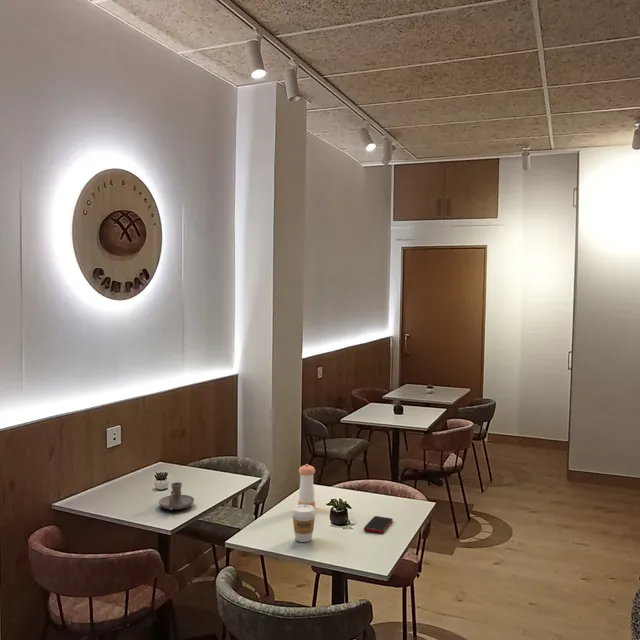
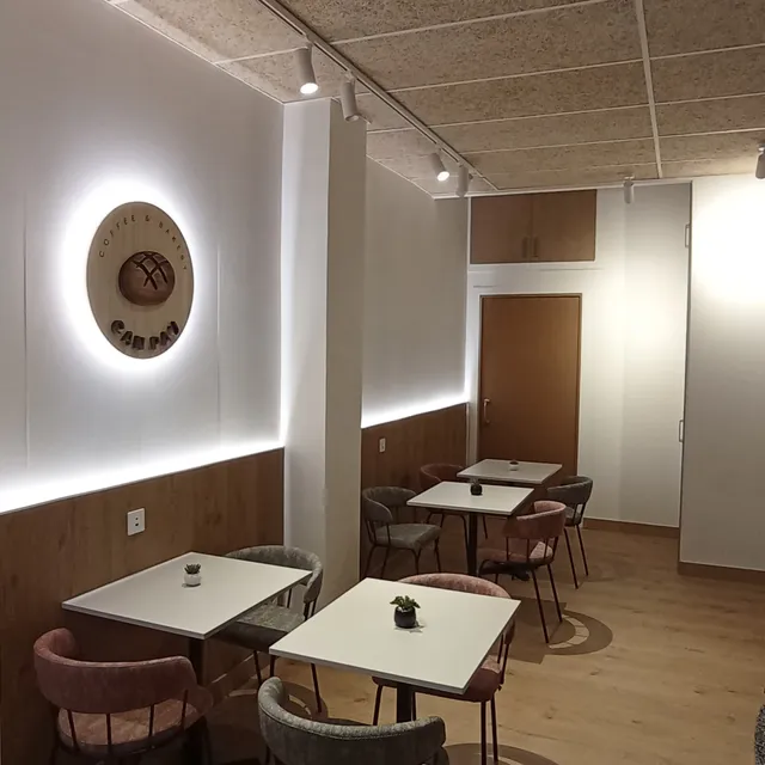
- coffee cup (303, 522)
- candle holder (175, 496)
- cell phone (378, 524)
- pepper shaker (306, 486)
